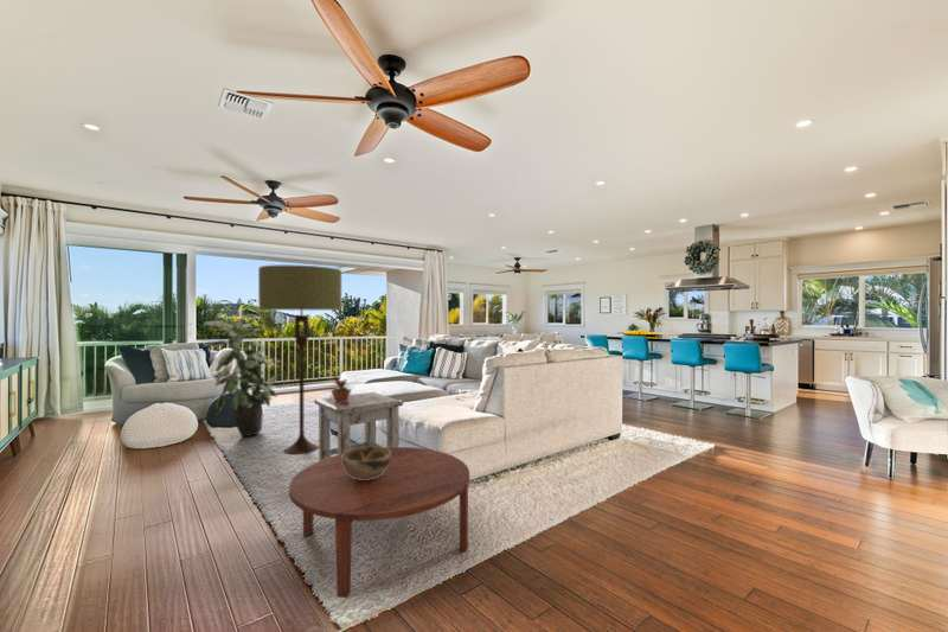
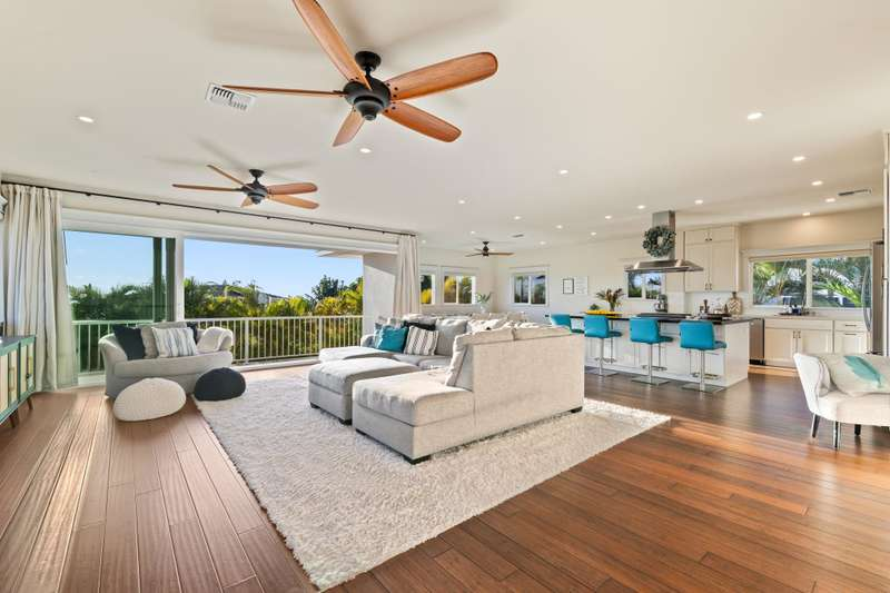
- indoor plant (243, 375)
- floor lamp (301, 358)
- potted plant (340, 387)
- stool (361, 442)
- coffee table (383, 507)
- decorative bowl (366, 465)
